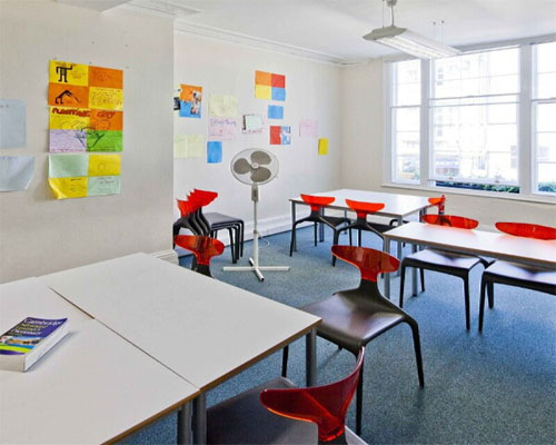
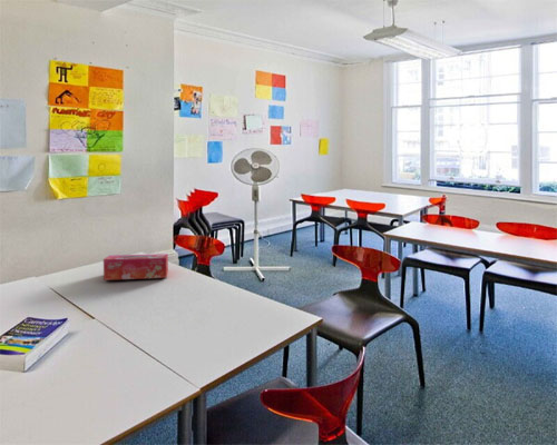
+ tissue box (137, 266)
